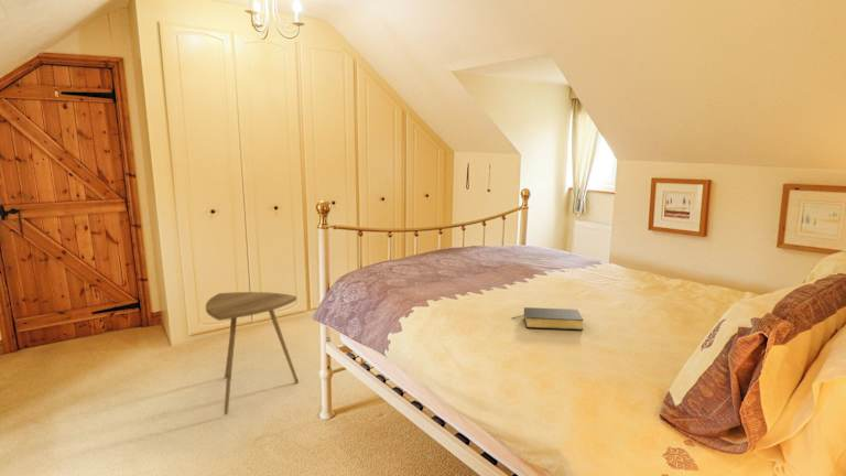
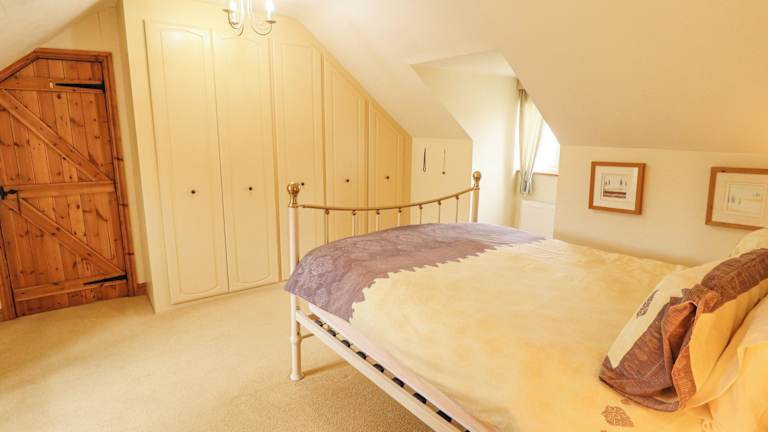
- bible (545, 317)
- side table (234, 346)
